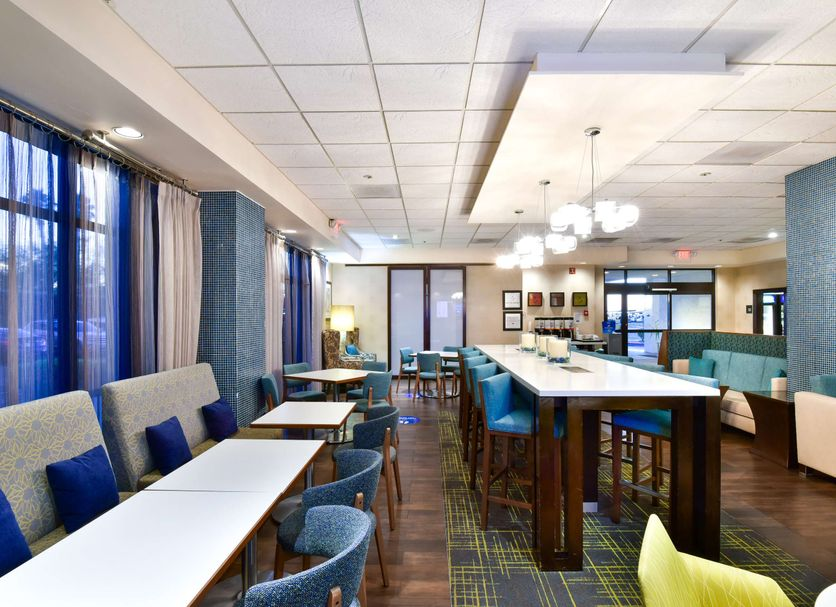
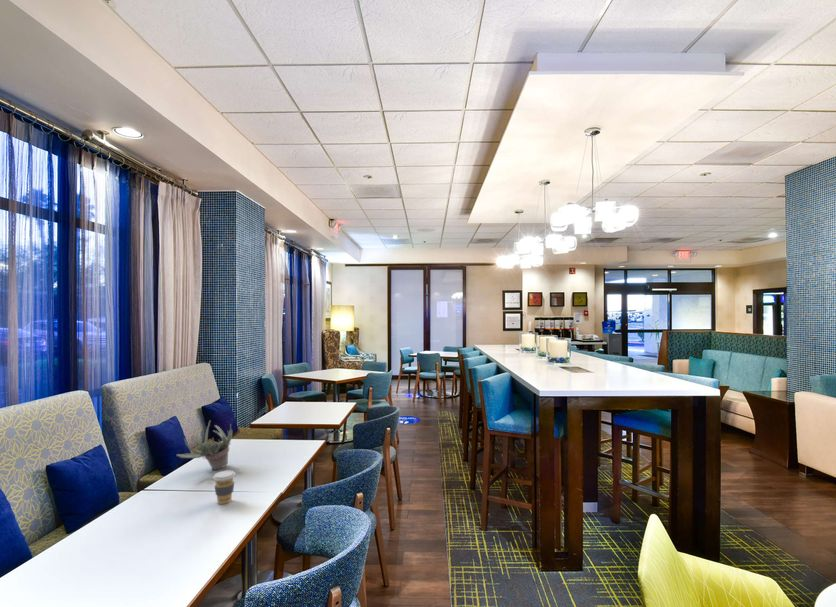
+ succulent plant (207, 446)
+ coffee cup (224, 487)
